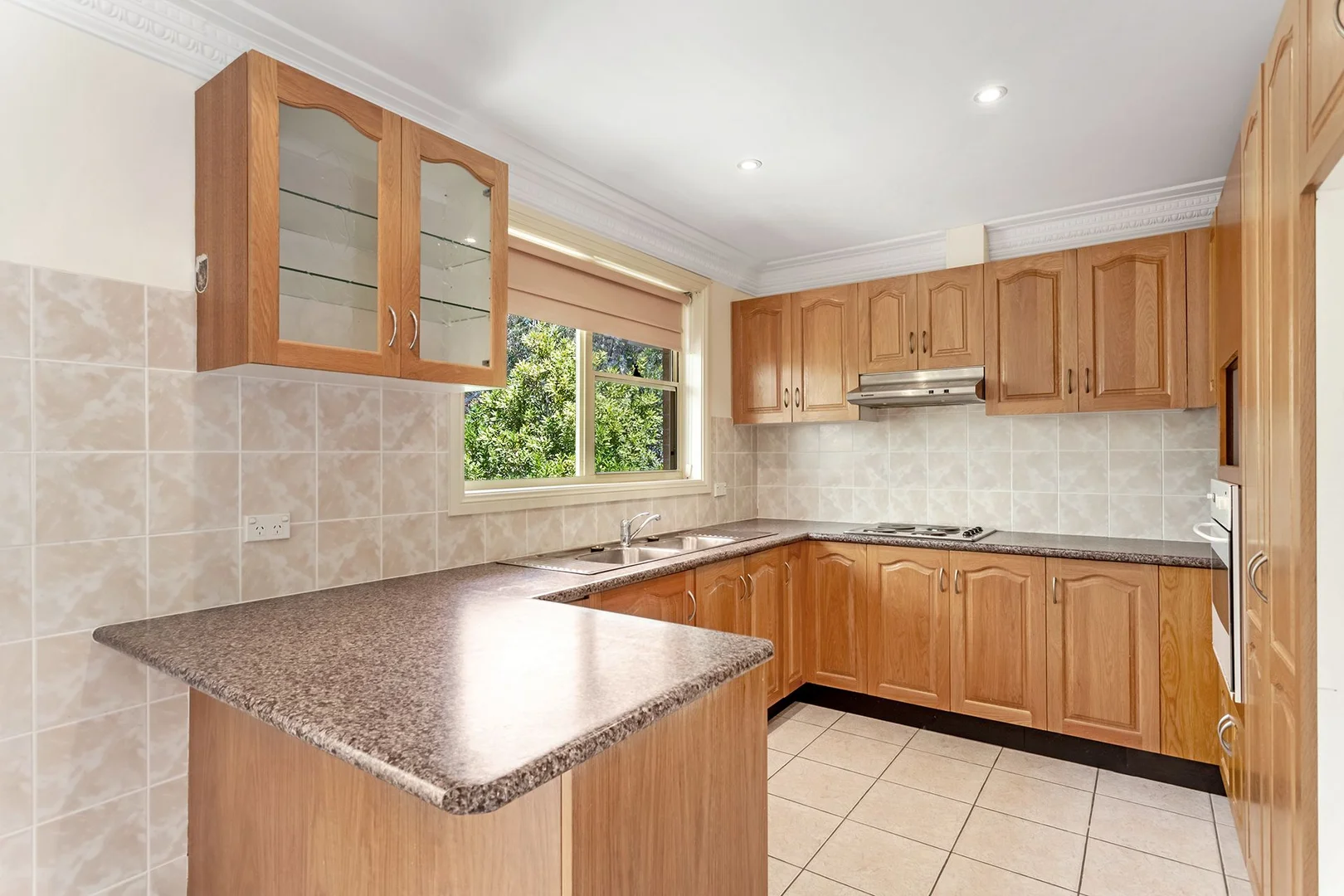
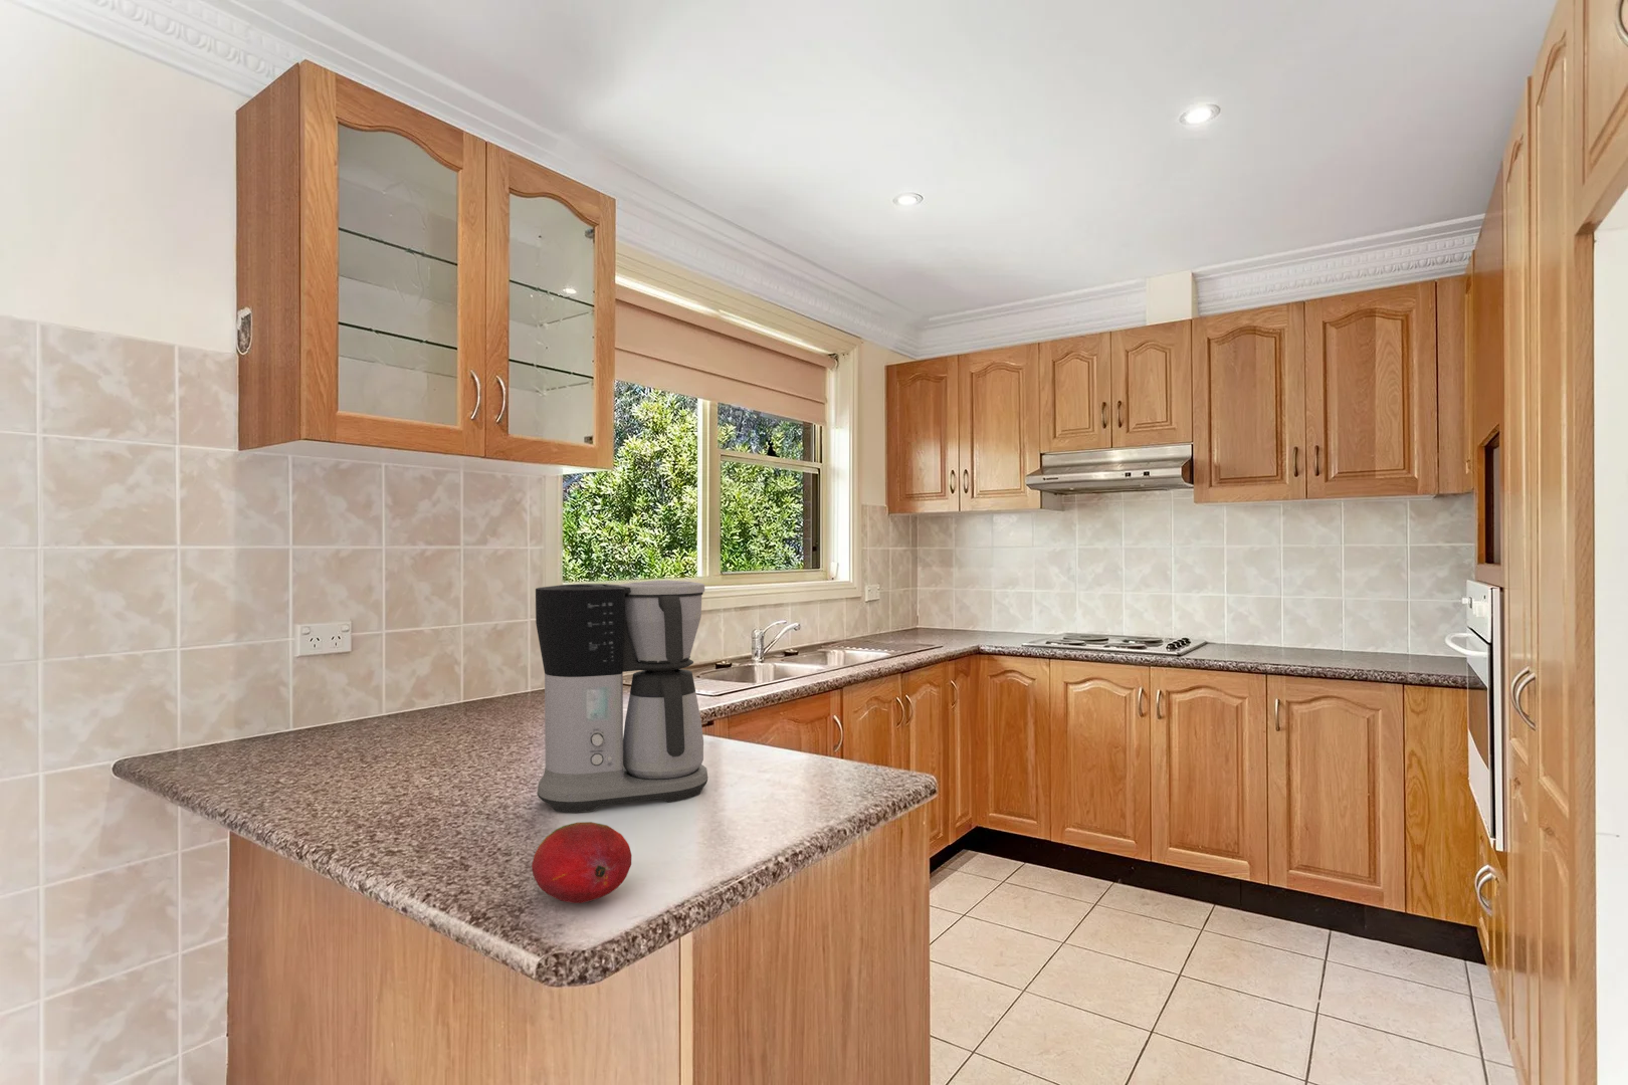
+ fruit (579, 859)
+ coffee maker (623, 689)
